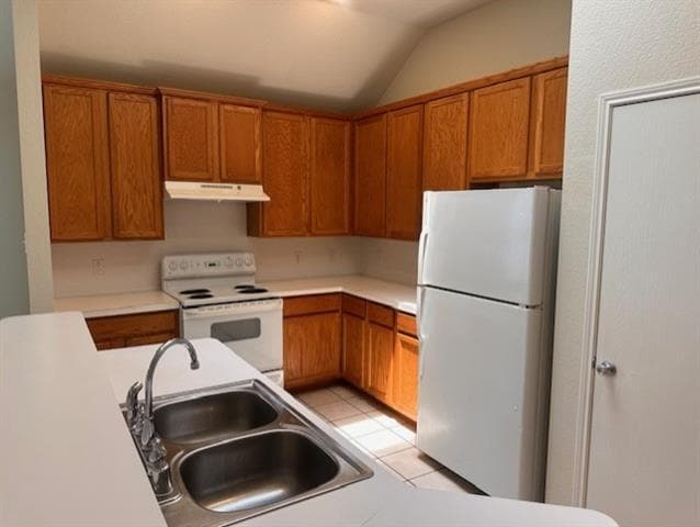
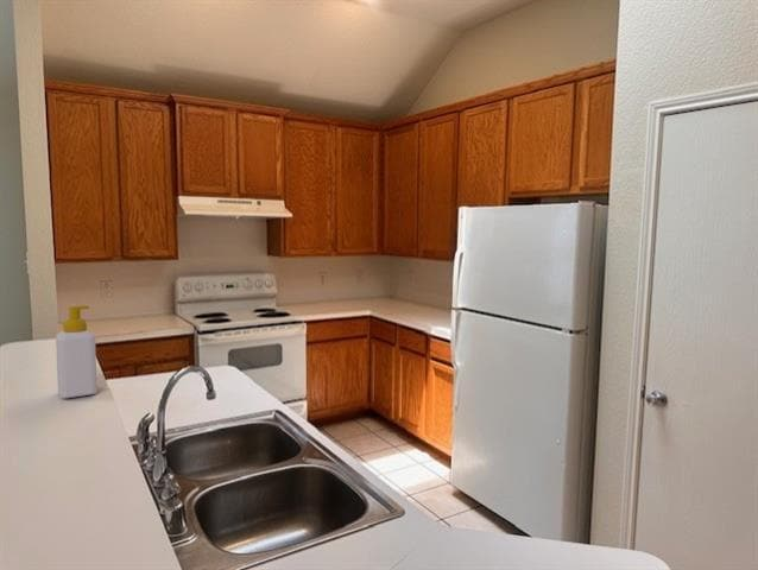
+ soap bottle (76, 350)
